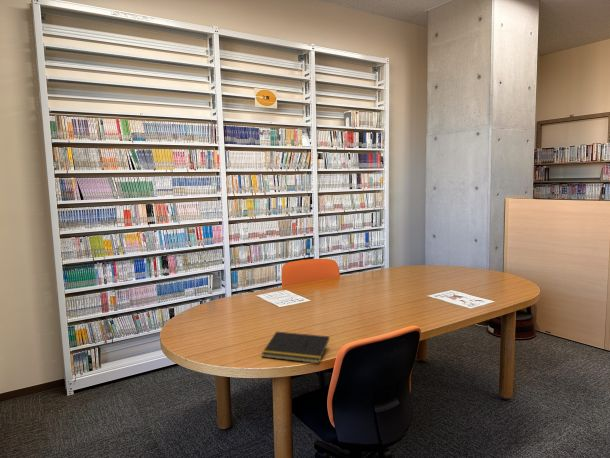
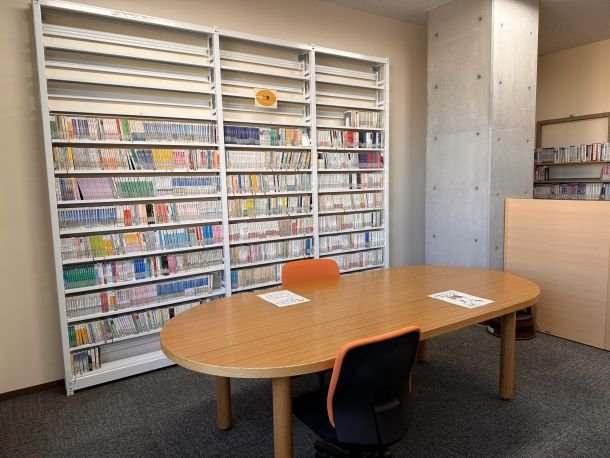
- notepad (296, 346)
